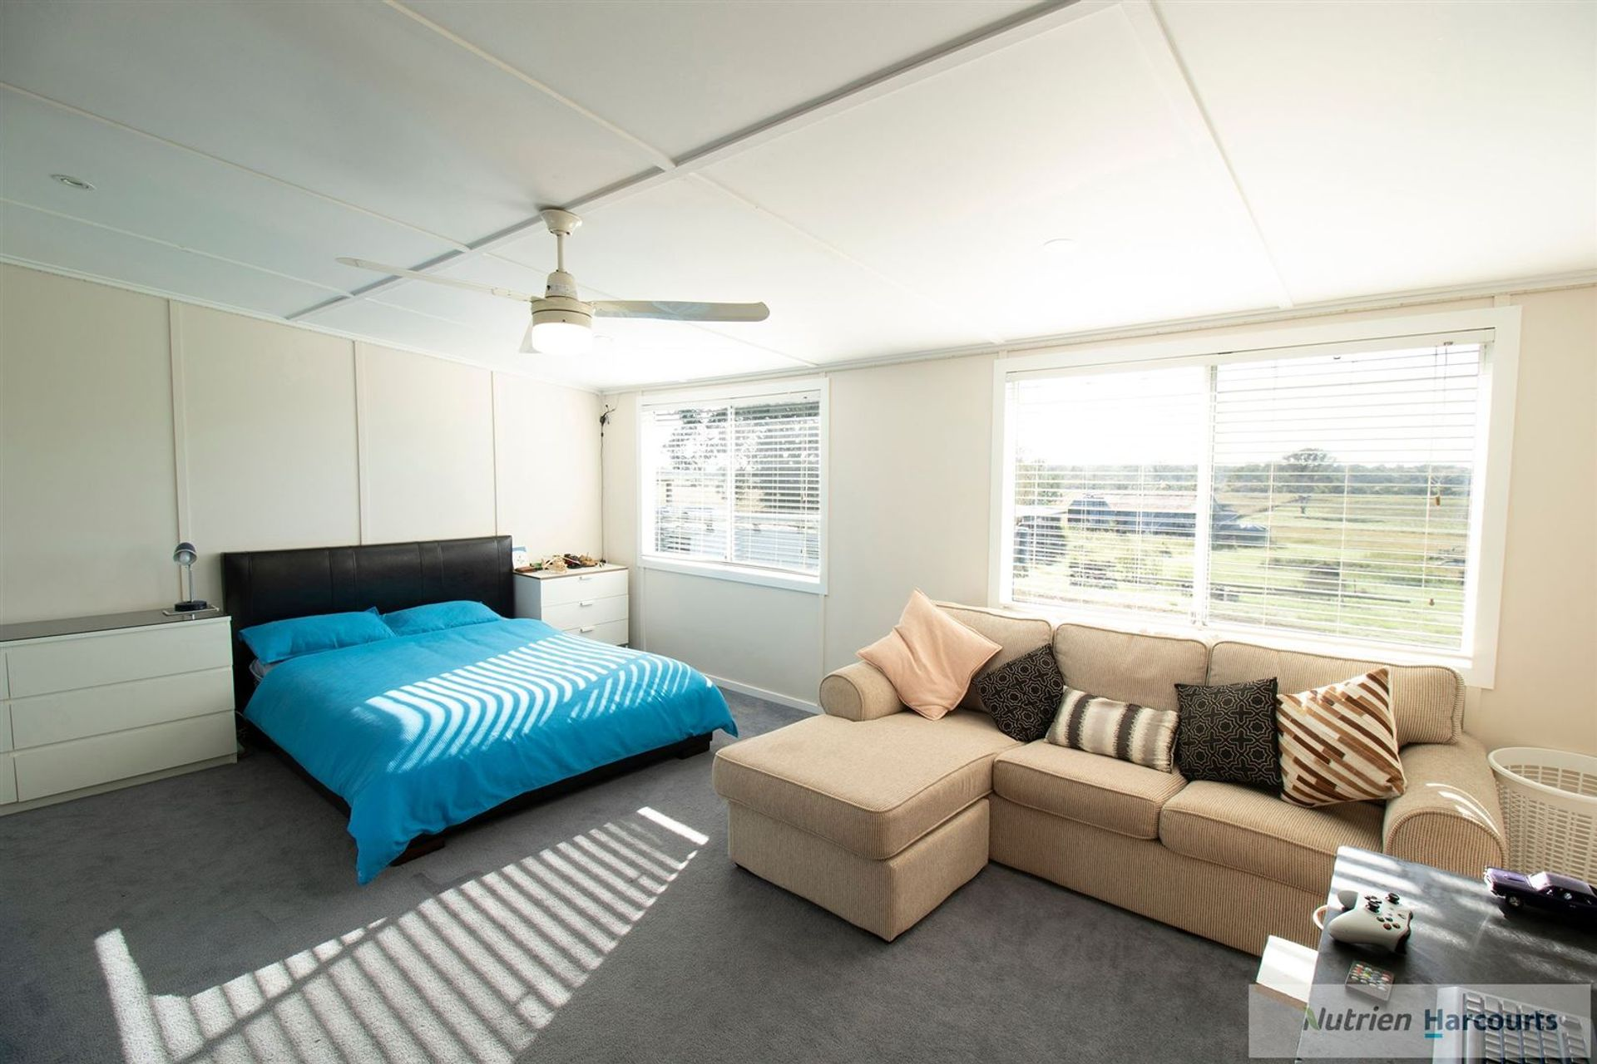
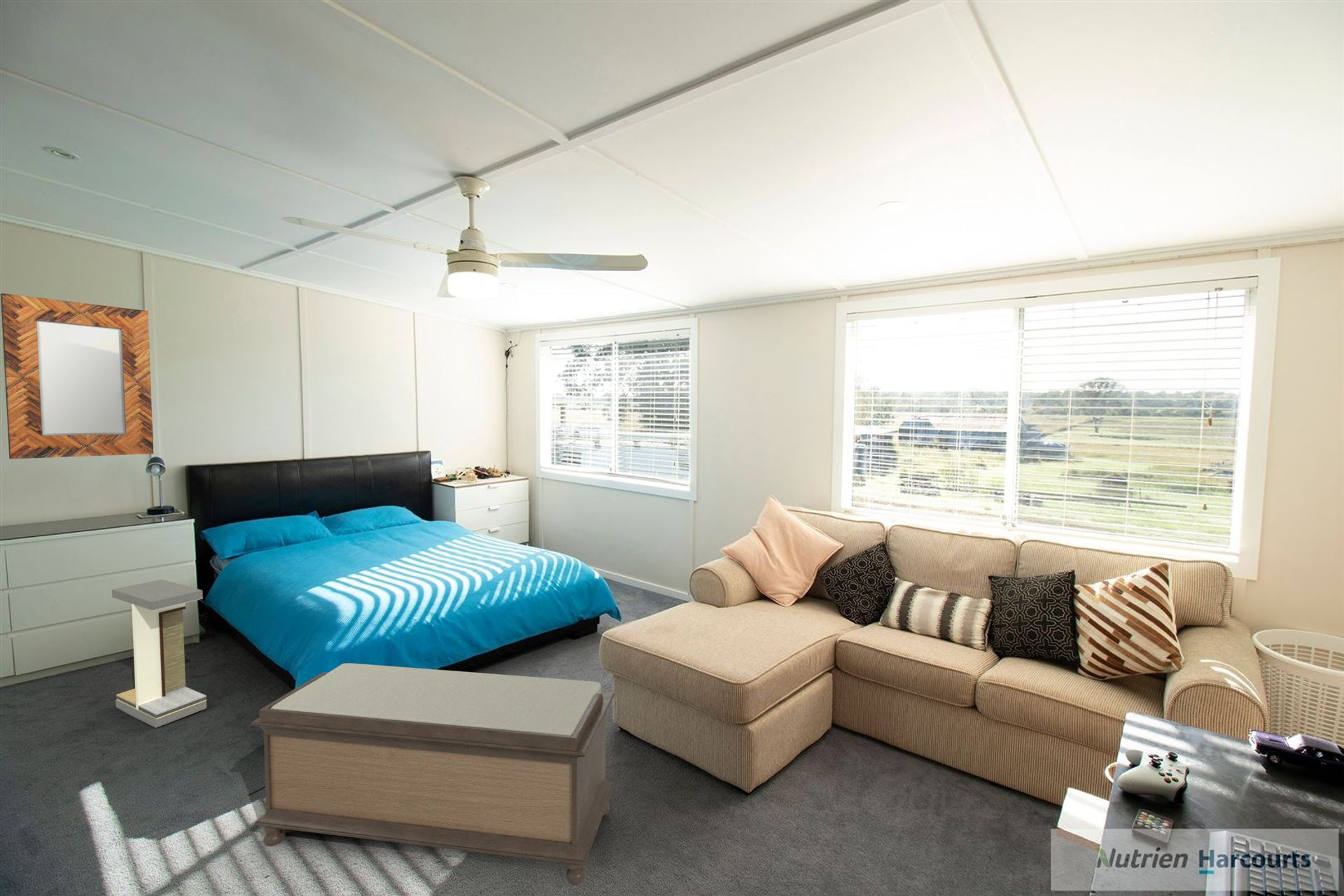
+ home mirror (83, 379)
+ bench (444, 760)
+ side table (159, 649)
